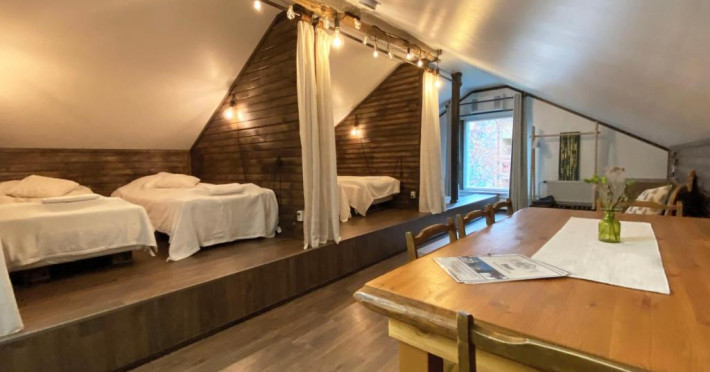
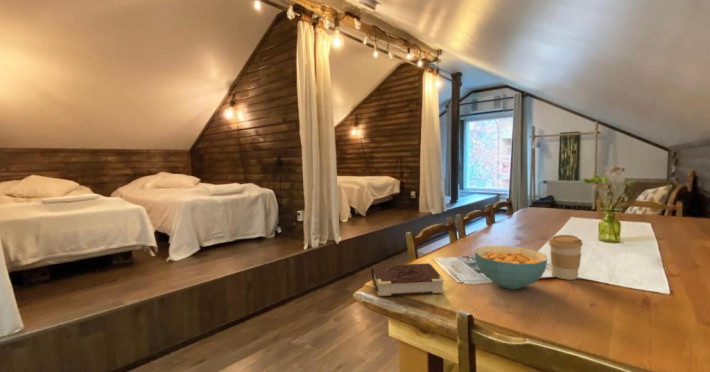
+ book (405, 277)
+ coffee cup (564, 256)
+ cereal bowl (509, 269)
